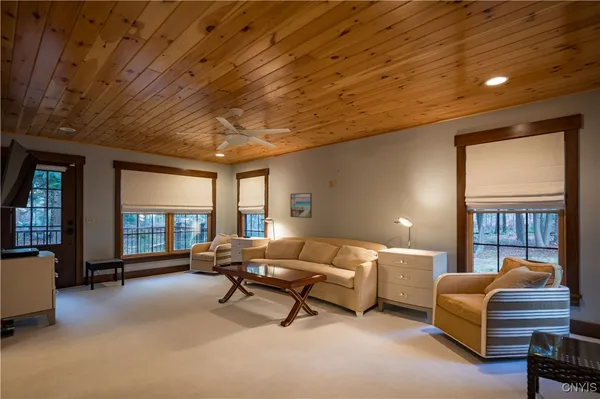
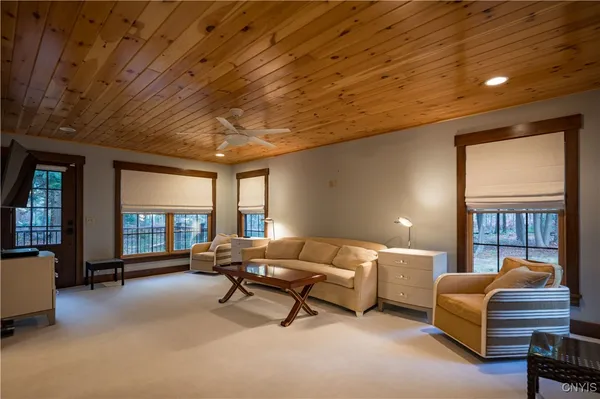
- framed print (300, 205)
